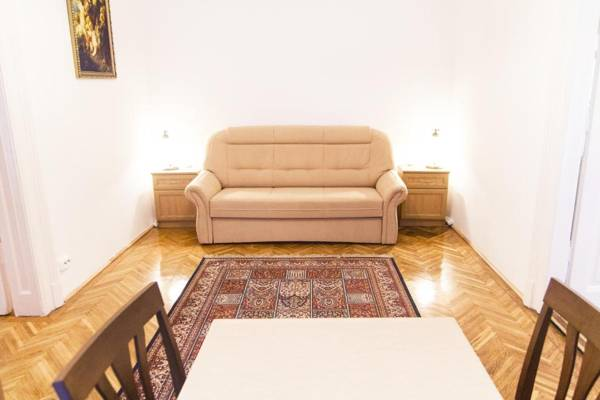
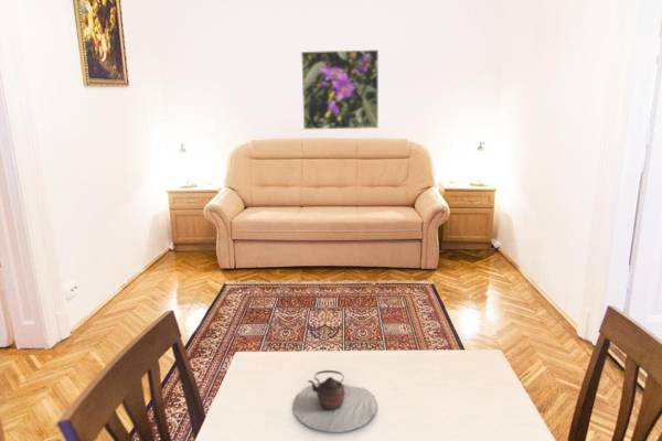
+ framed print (340, 90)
+ teapot (334, 386)
